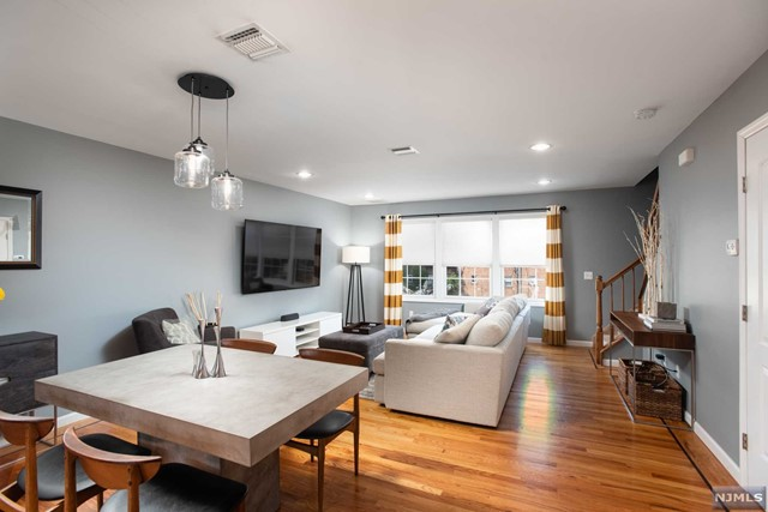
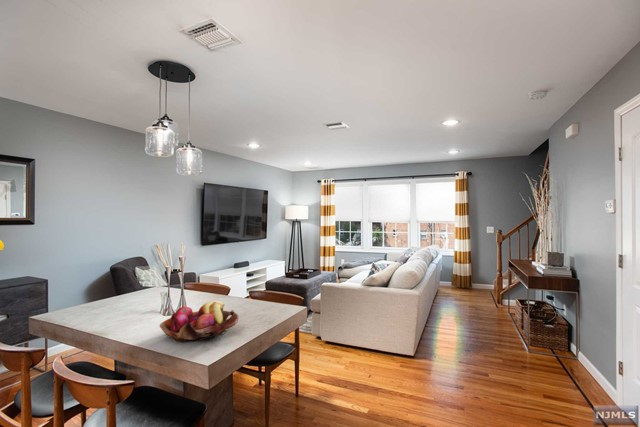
+ fruit basket (202, 319)
